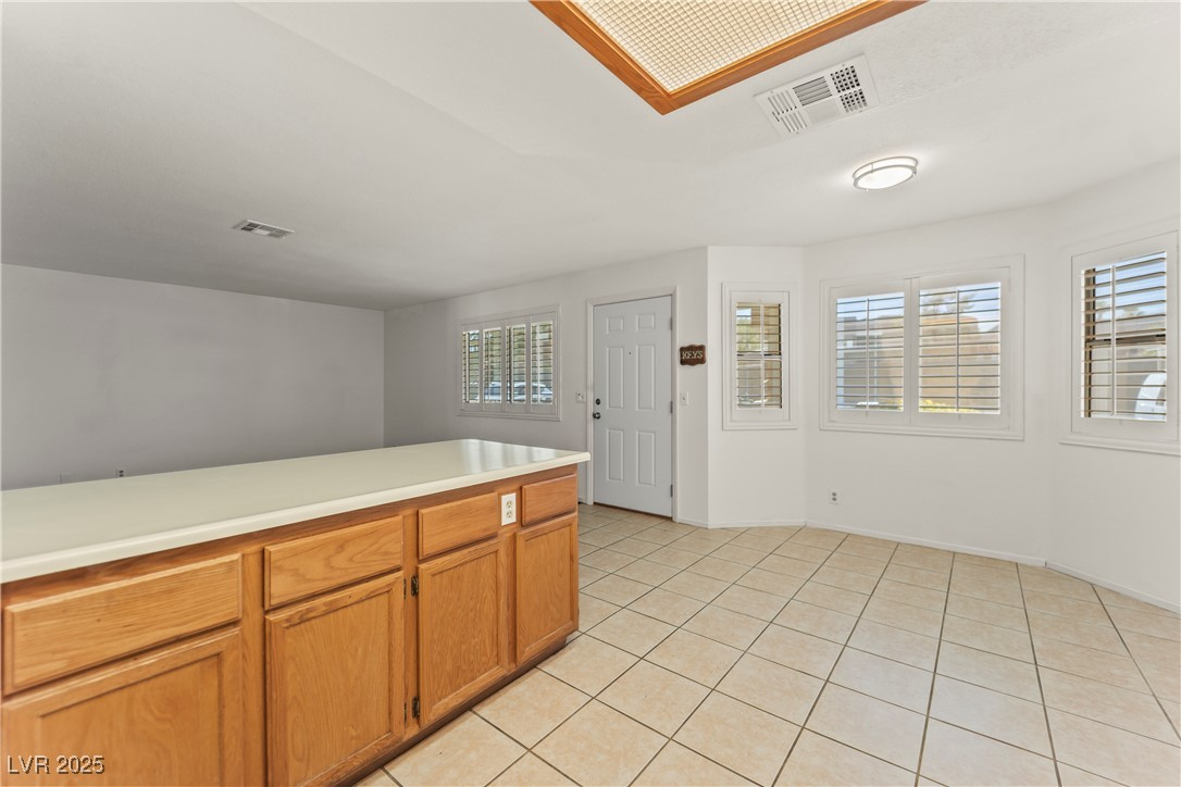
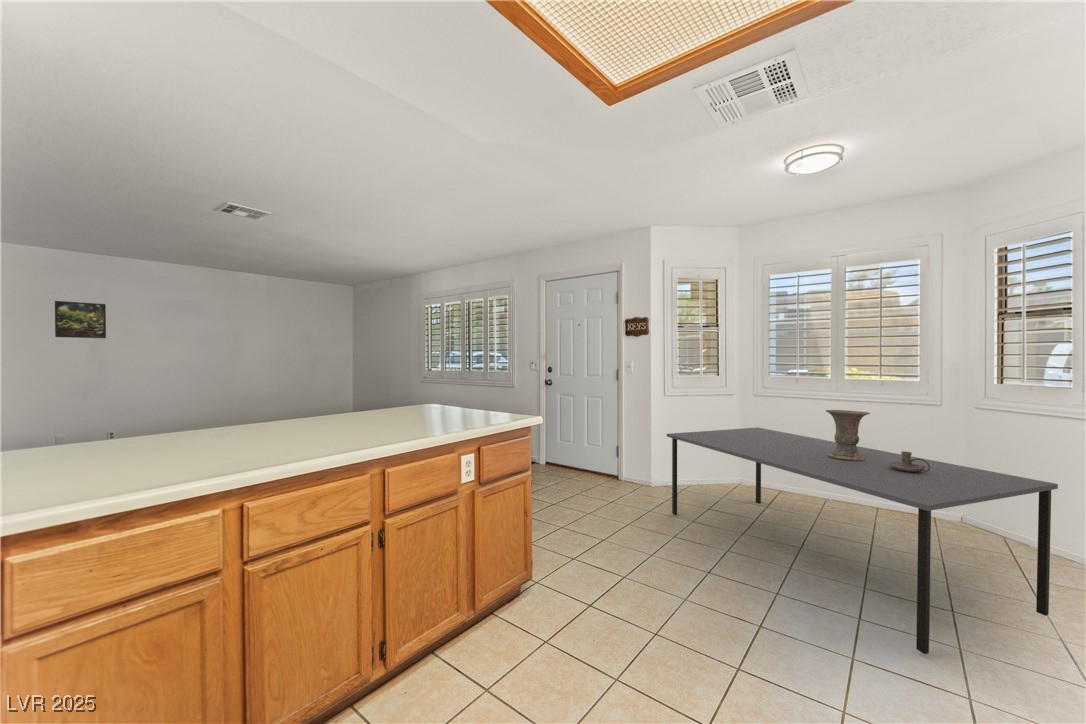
+ dining table (817, 479)
+ vase (846, 433)
+ candle holder (909, 461)
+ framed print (81, 320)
